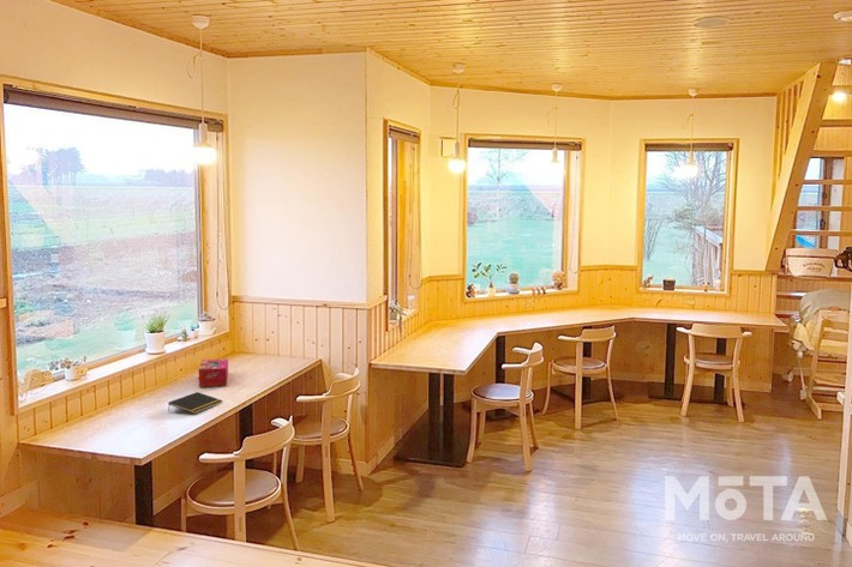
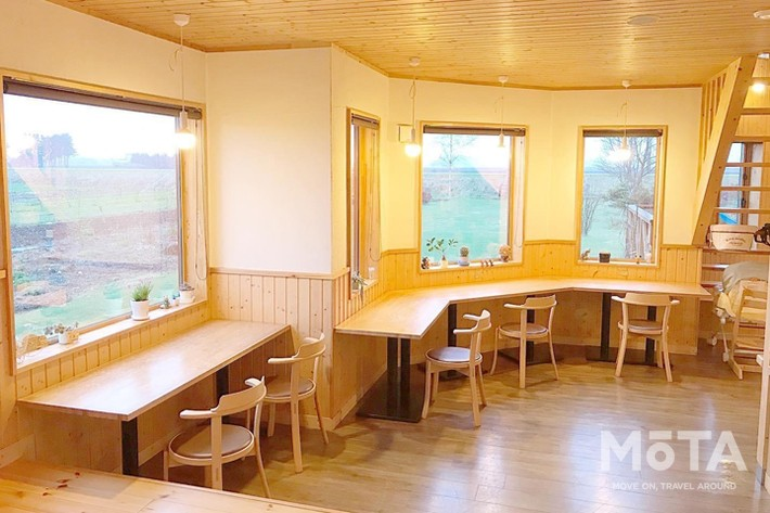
- notepad (196, 402)
- tissue box (214, 372)
